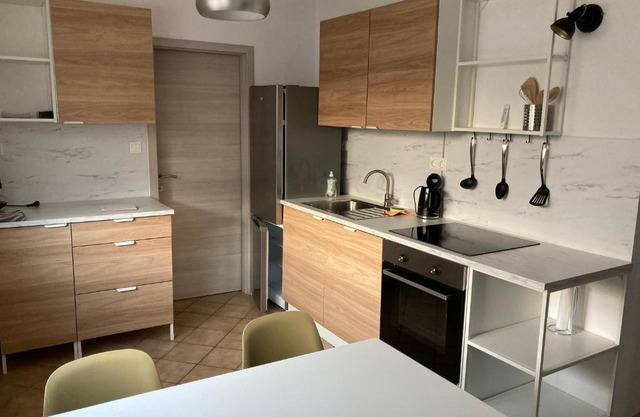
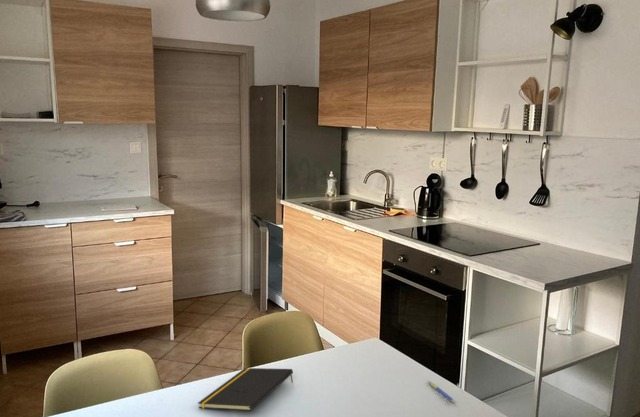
+ pen (440, 391)
+ notepad (247, 387)
